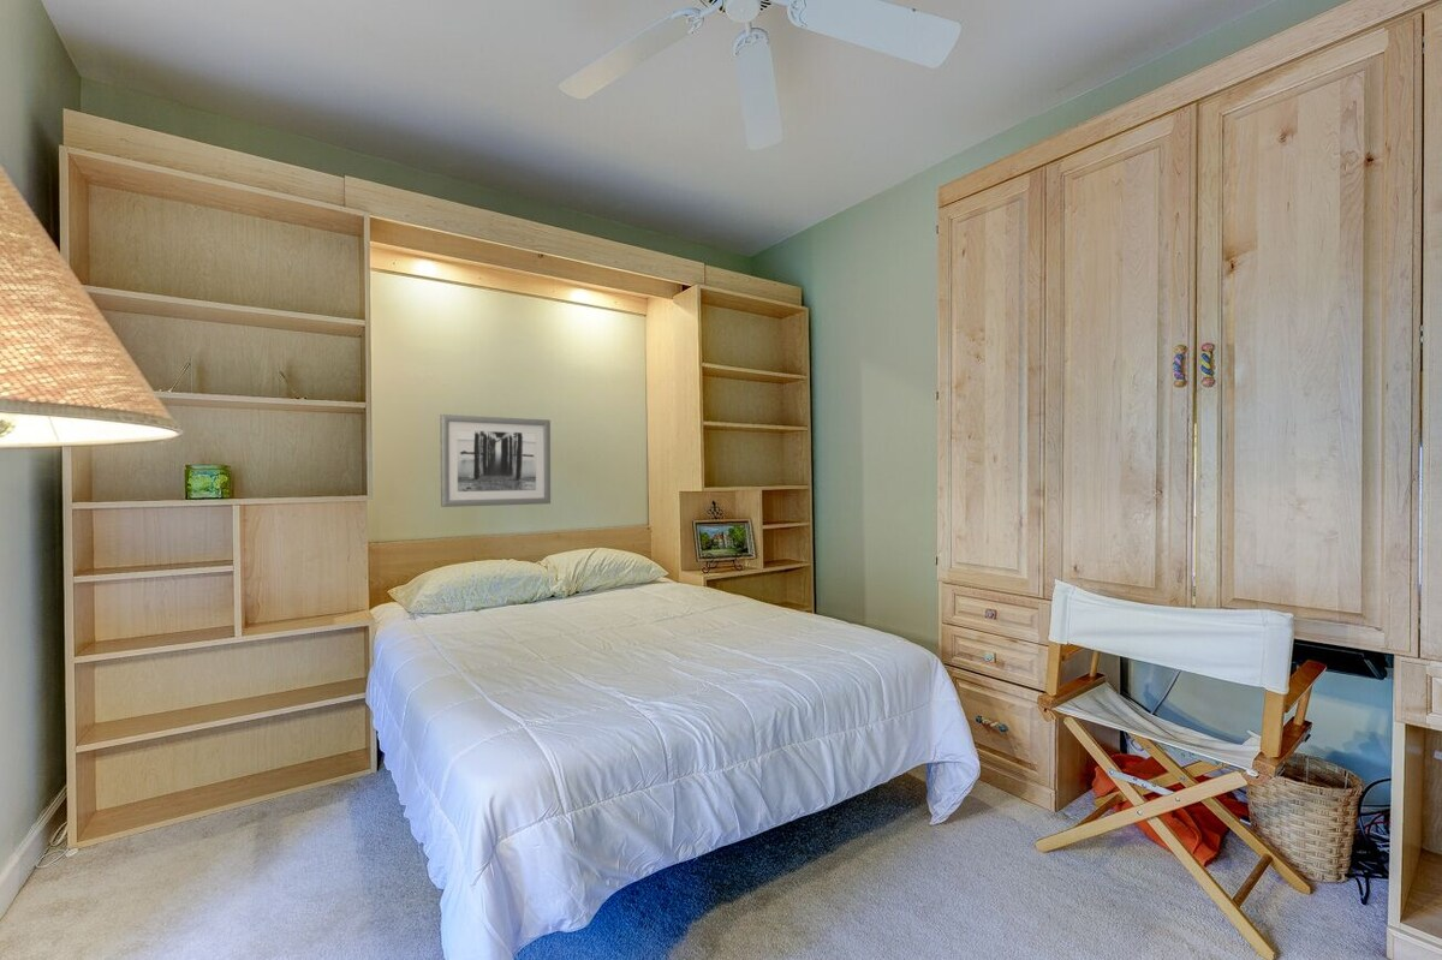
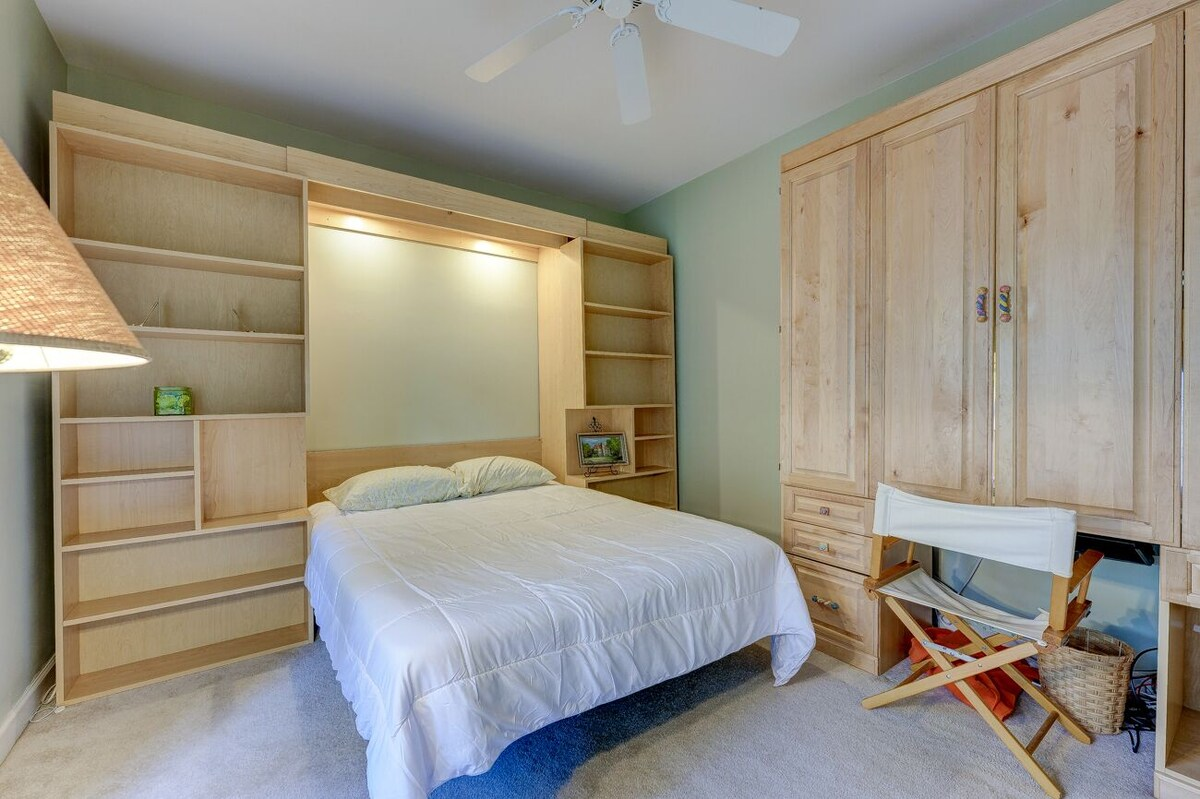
- wall art (497, 461)
